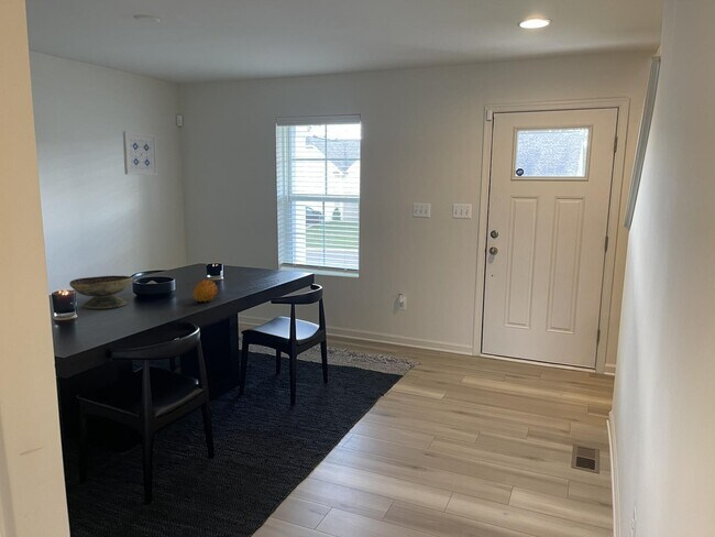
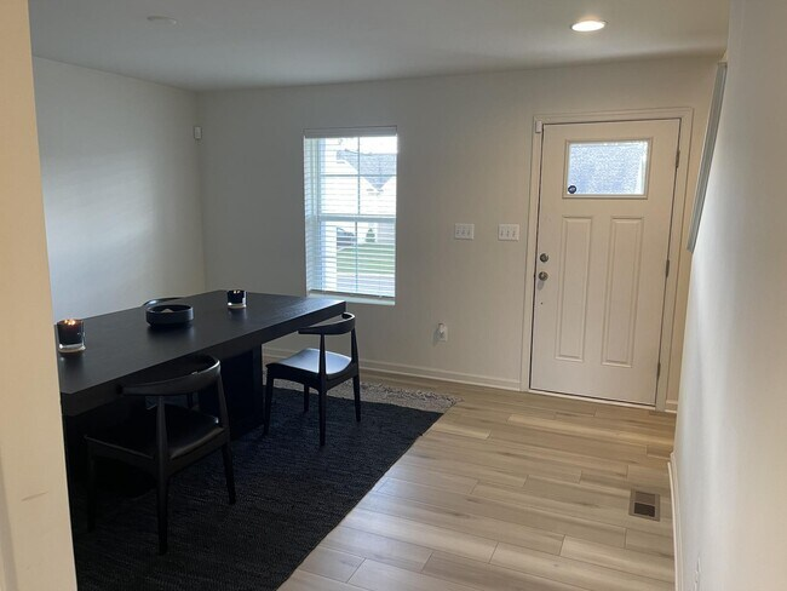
- decorative bowl (101, 291)
- wall art (141, 154)
- fruit (206, 289)
